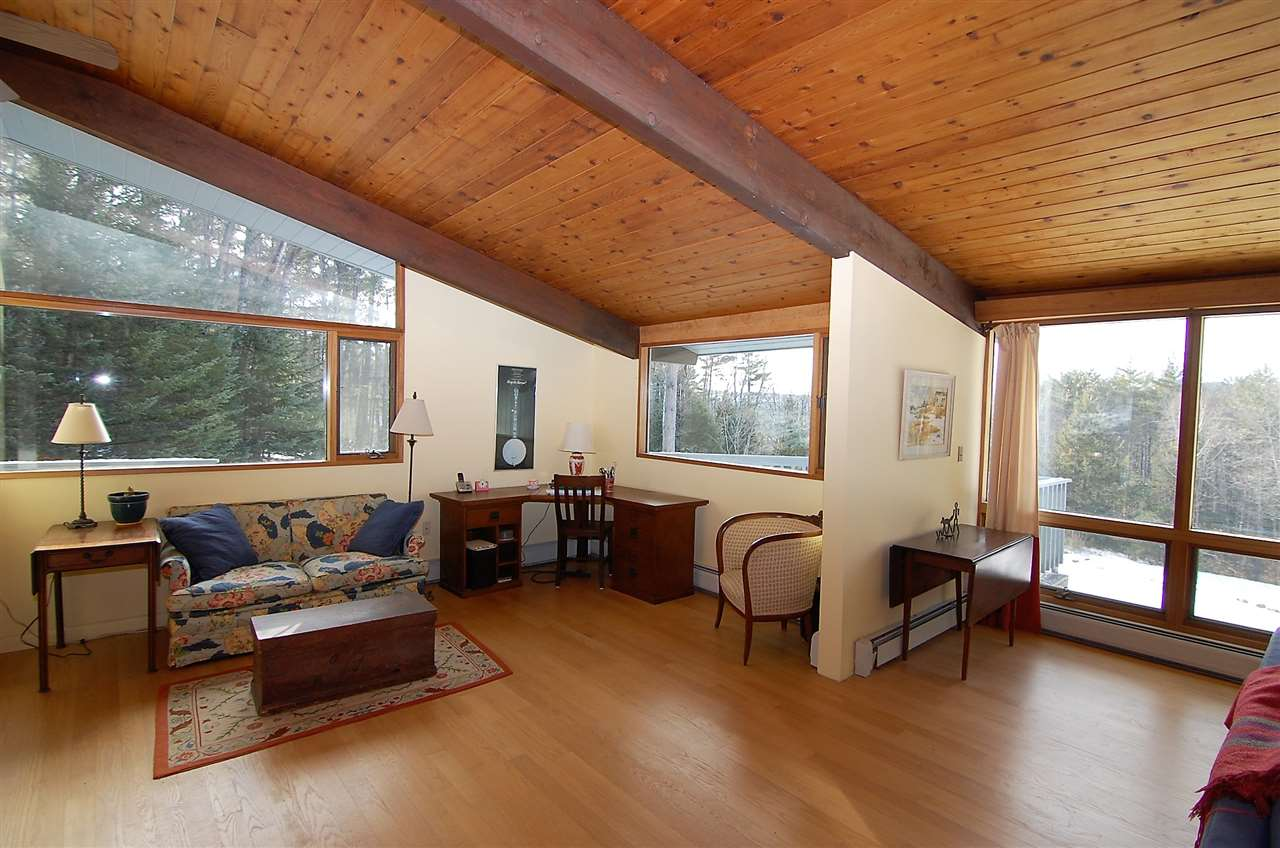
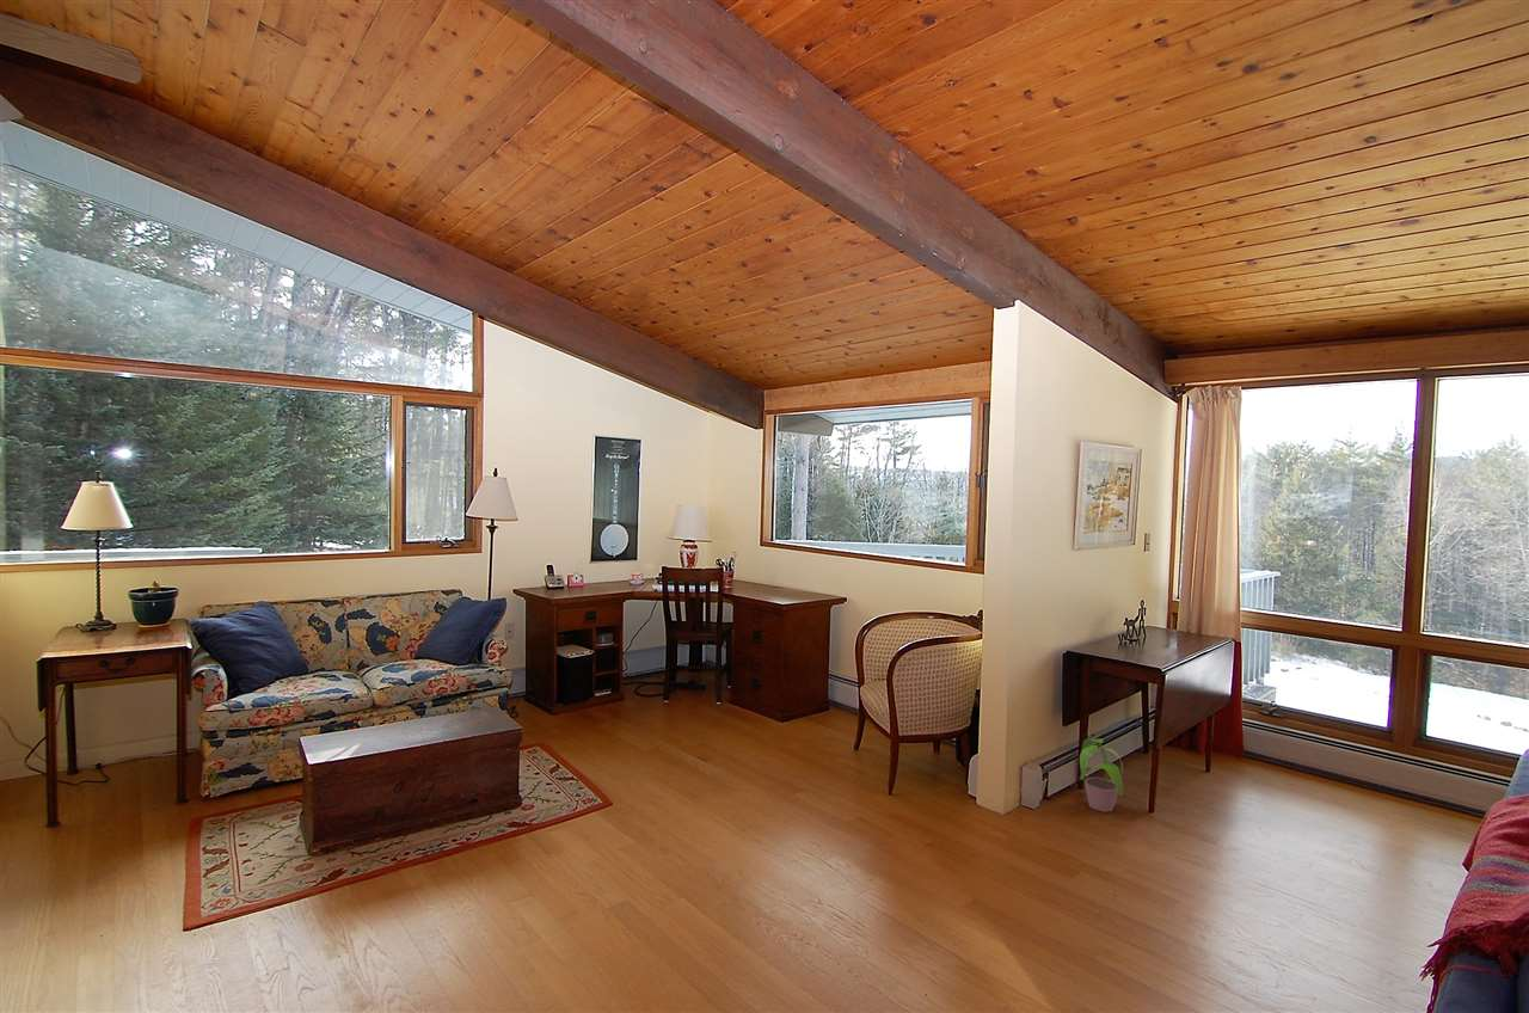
+ potted plant (1101, 778)
